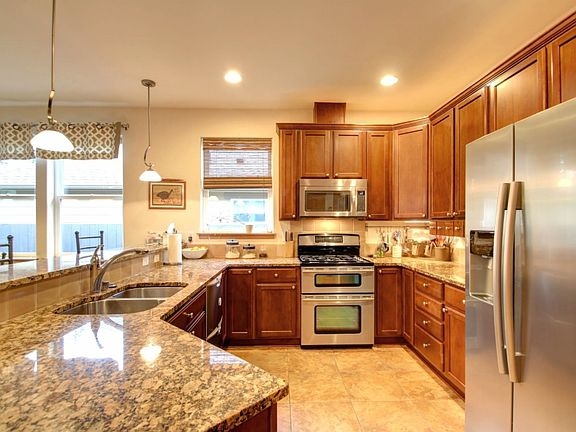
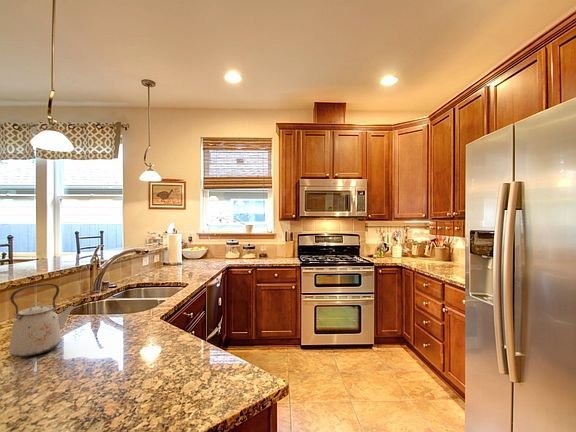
+ kettle (45, 315)
